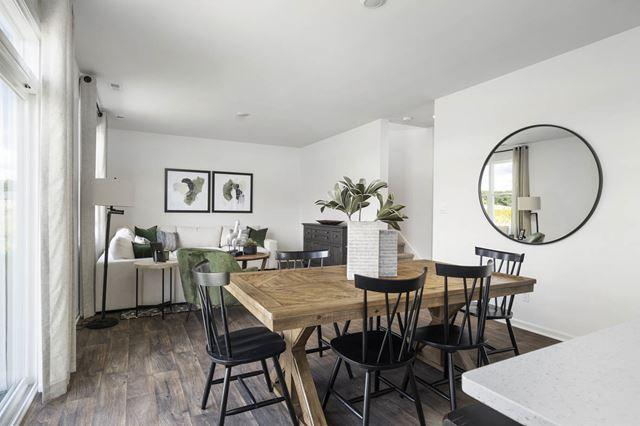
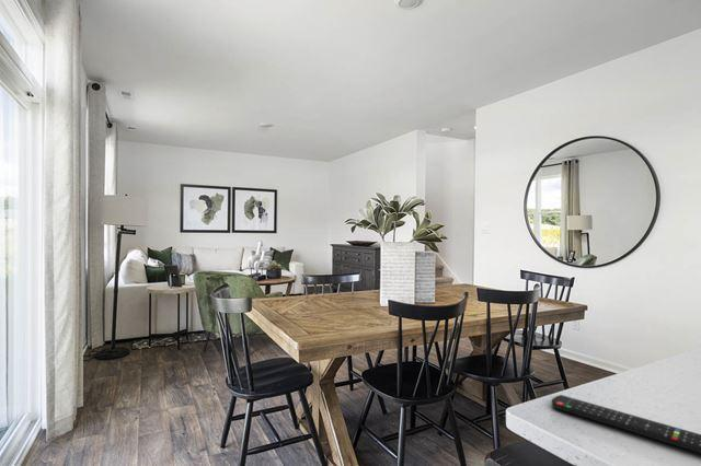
+ remote control (629, 423)
